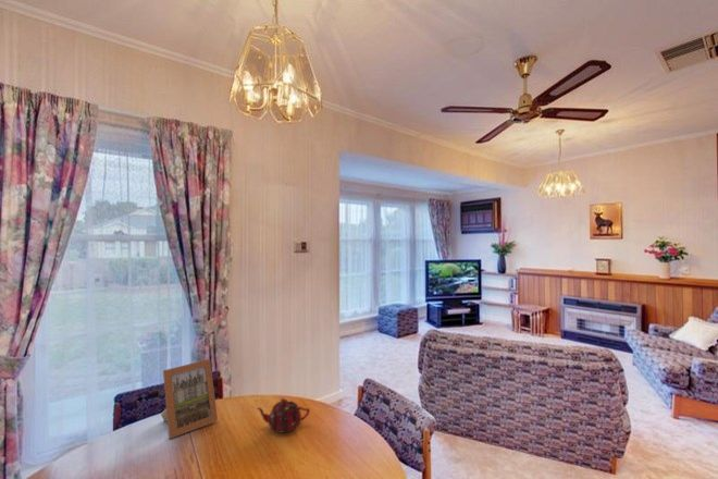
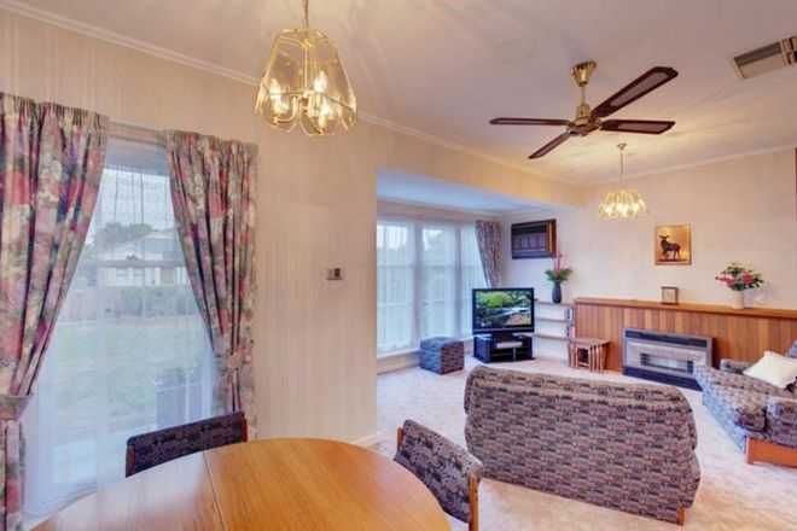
- picture frame (187, 393)
- teapot (283, 413)
